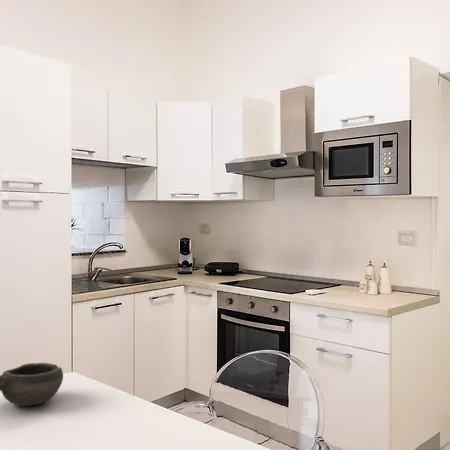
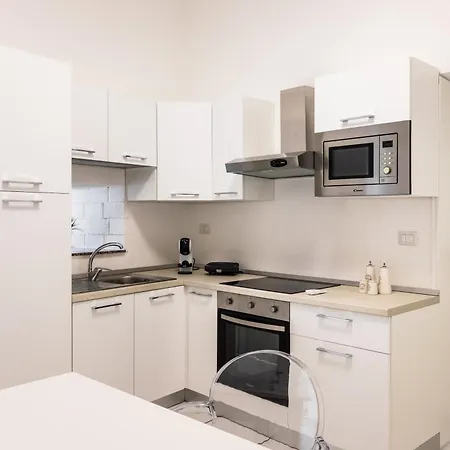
- bowl (26, 385)
